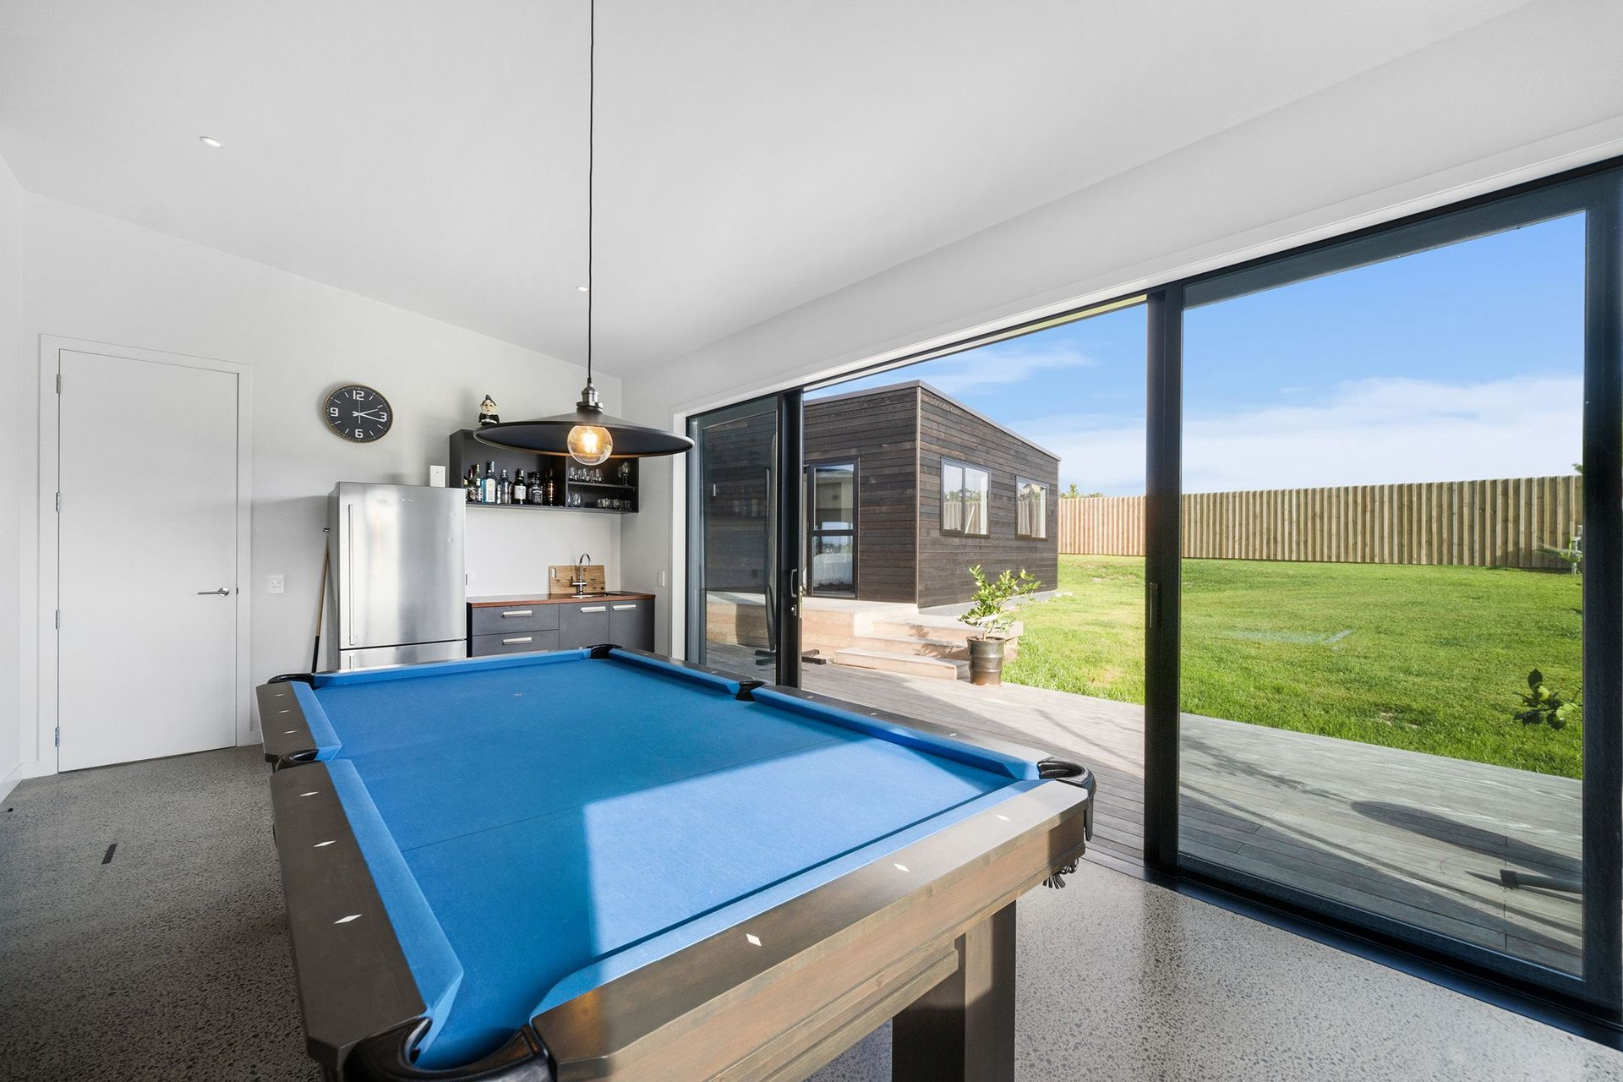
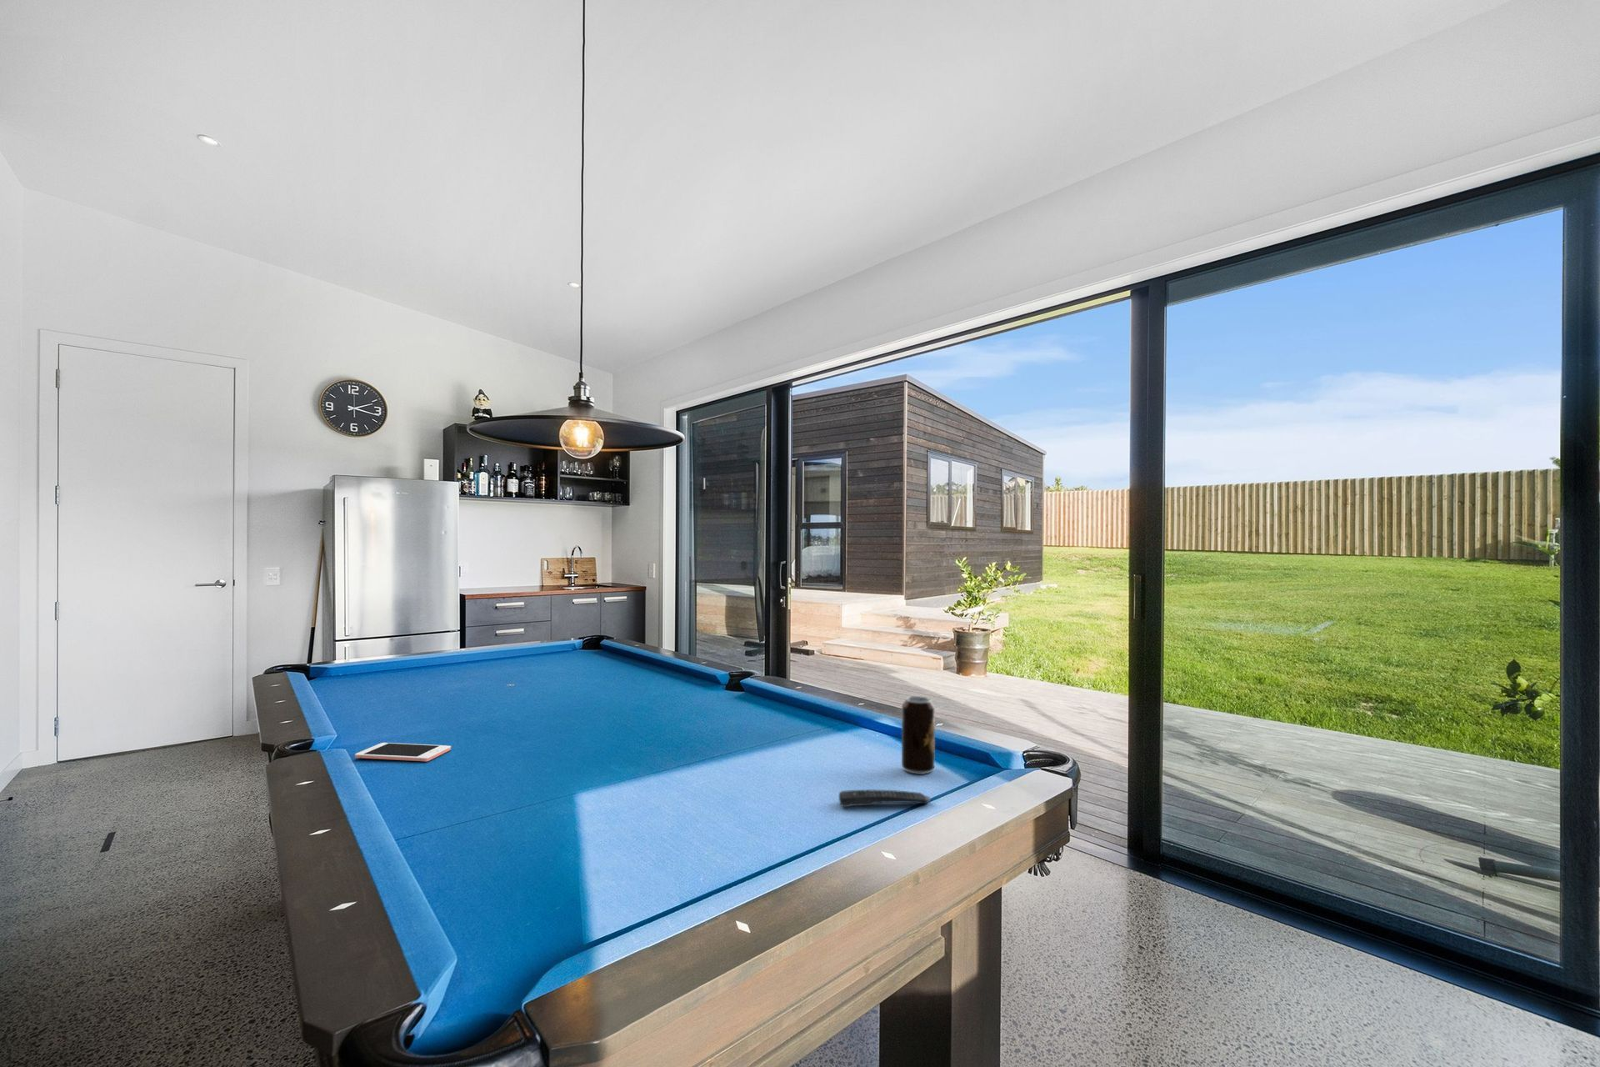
+ beverage can (918, 734)
+ remote control (885, 797)
+ cell phone (404, 751)
